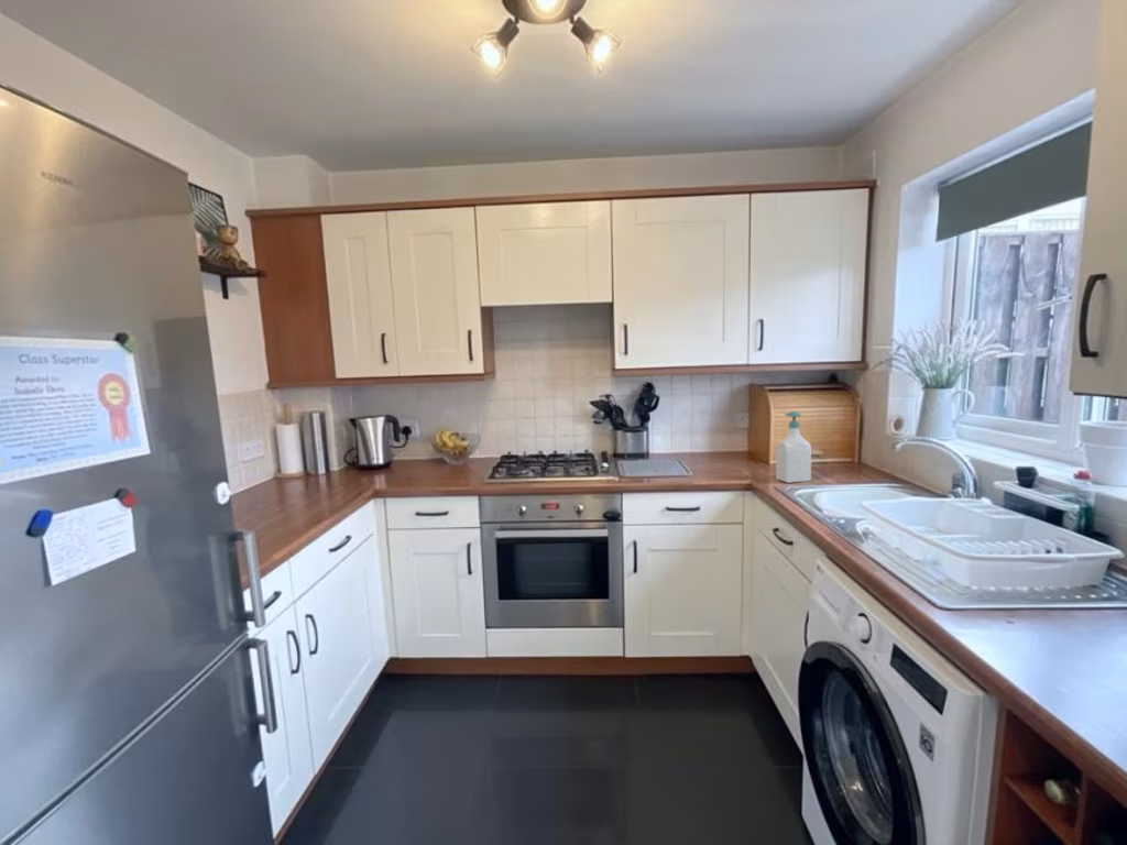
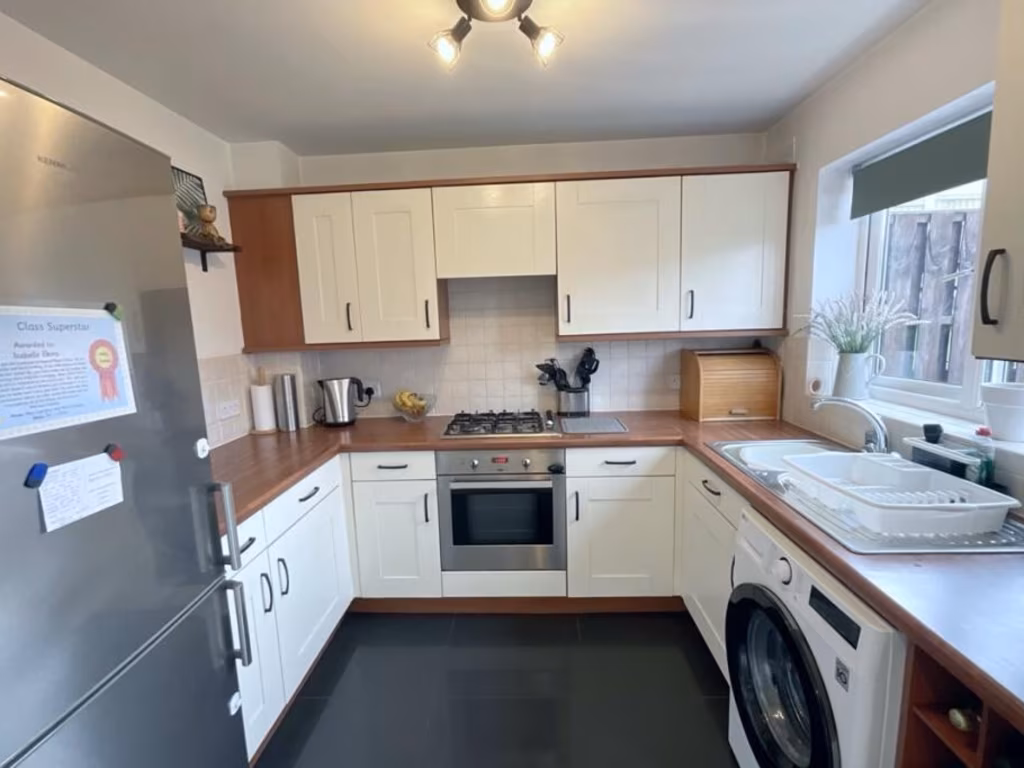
- soap bottle (791, 445)
